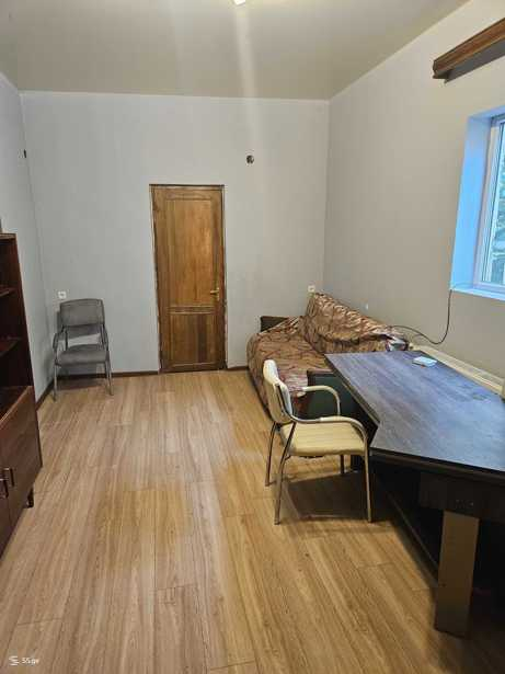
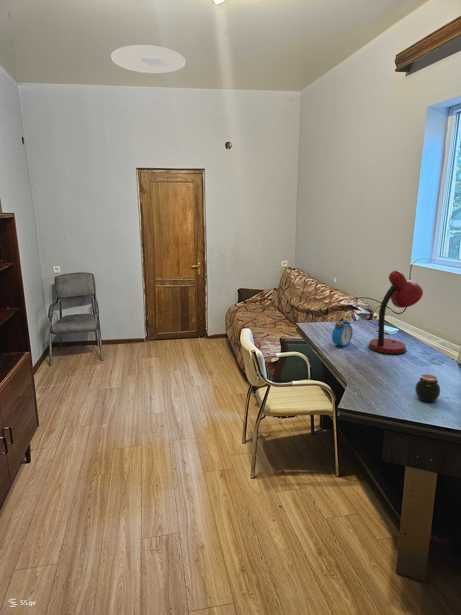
+ alarm clock (342, 333)
+ desk lamp (396, 306)
+ ceiling light (148, 56)
+ jar (427, 388)
